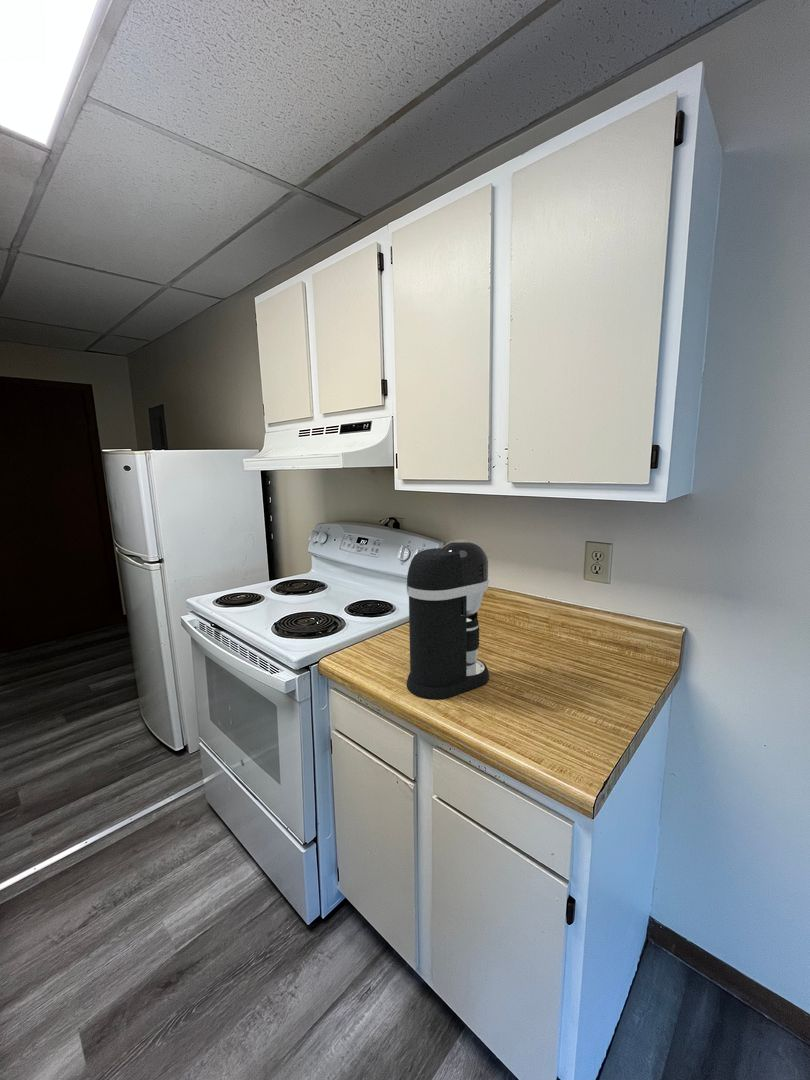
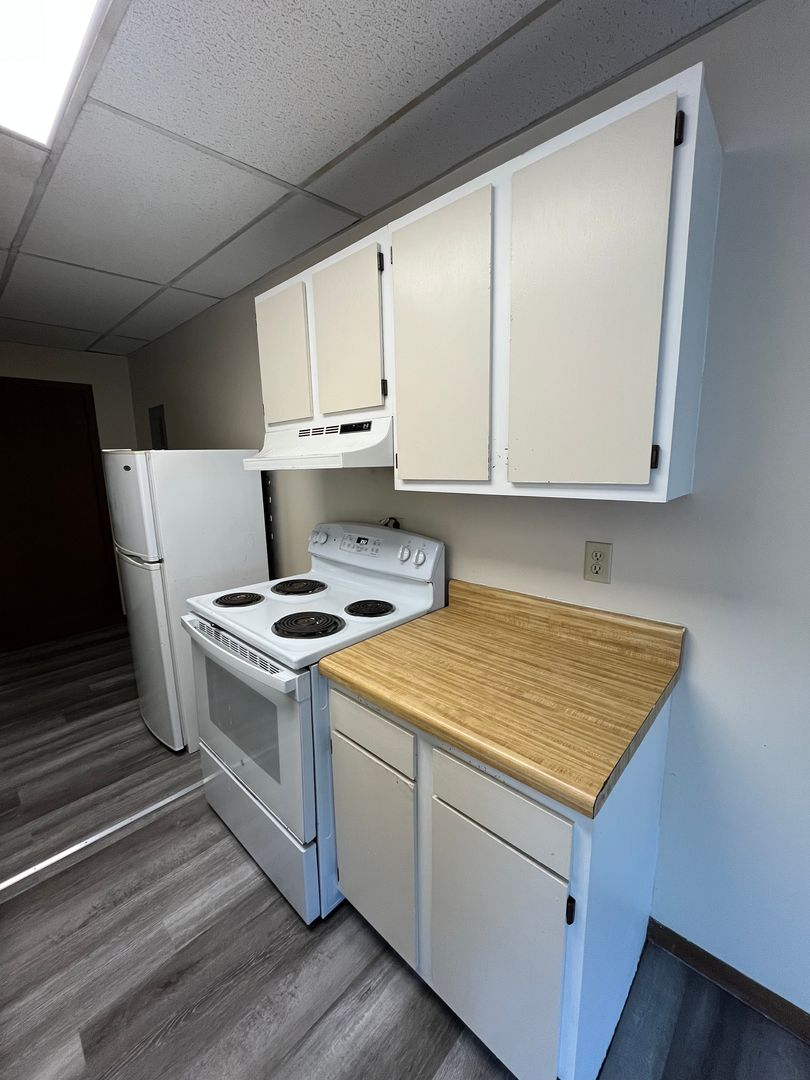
- coffee maker (448, 613)
